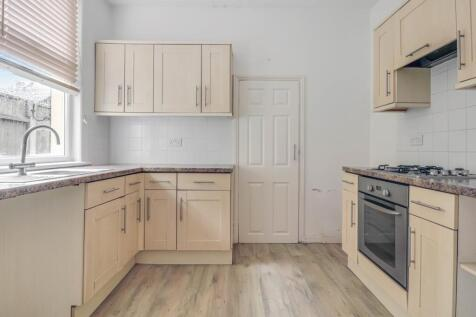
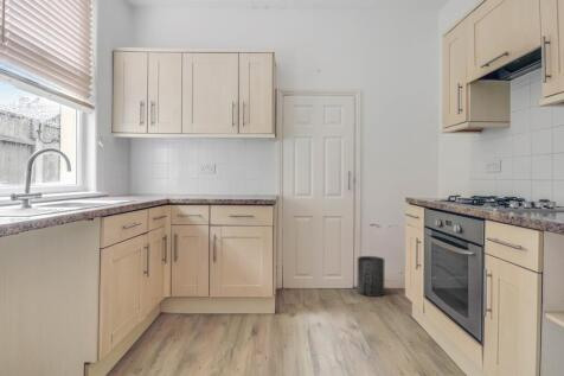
+ trash can (370, 275)
